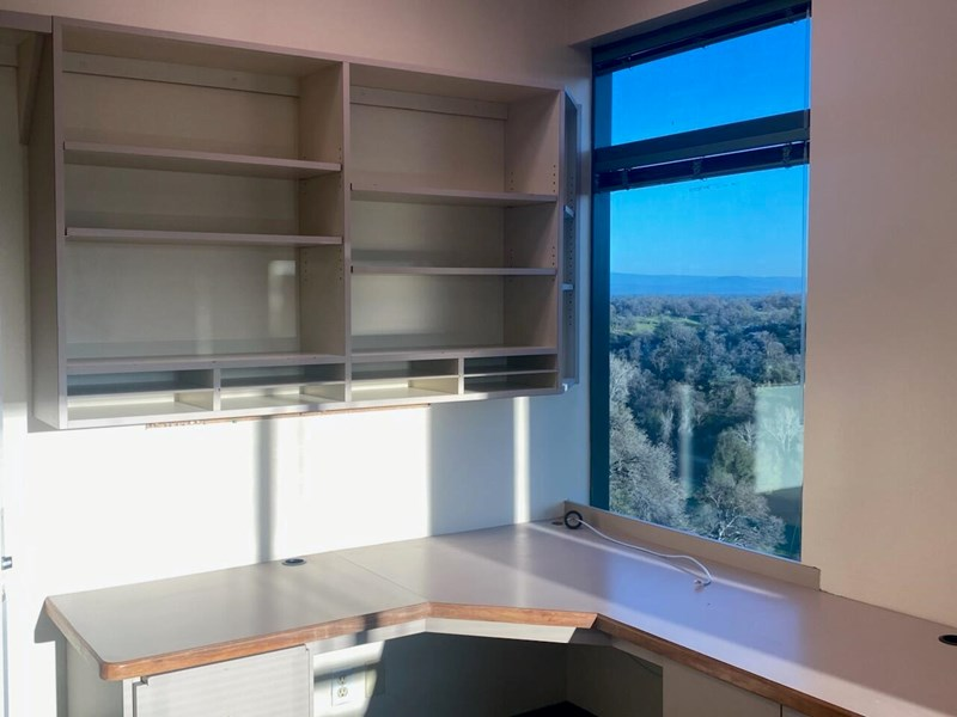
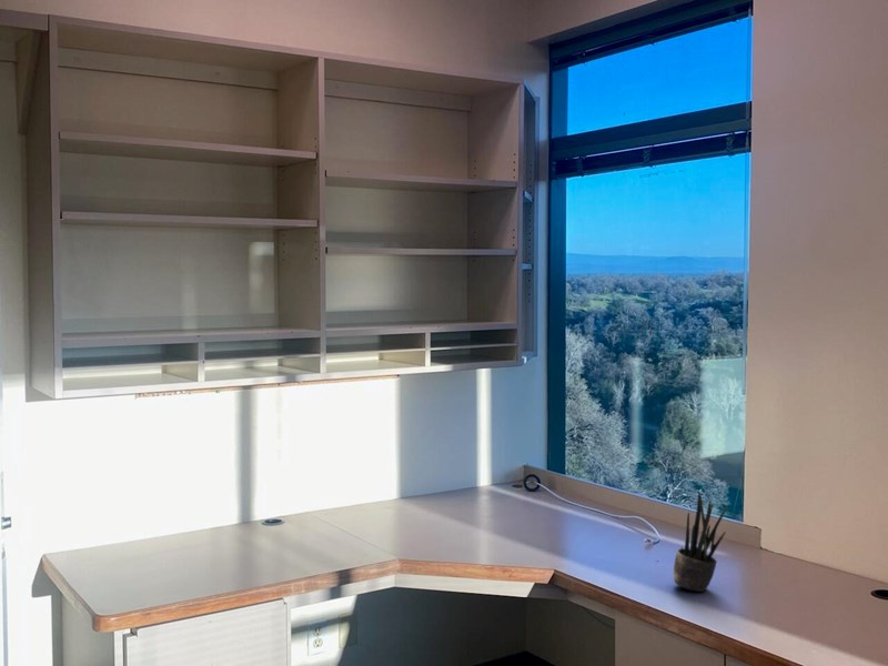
+ potted plant (700, 539)
